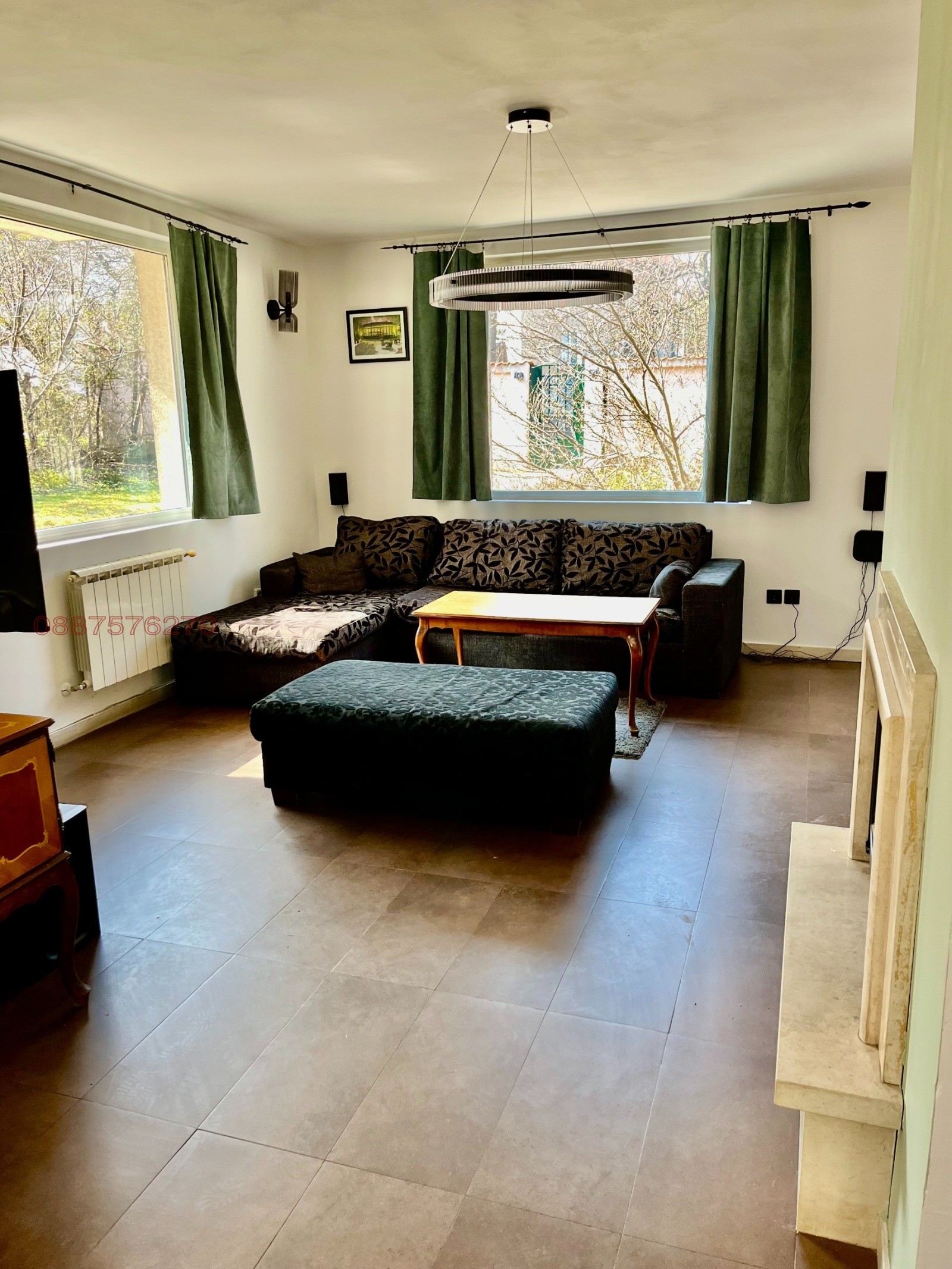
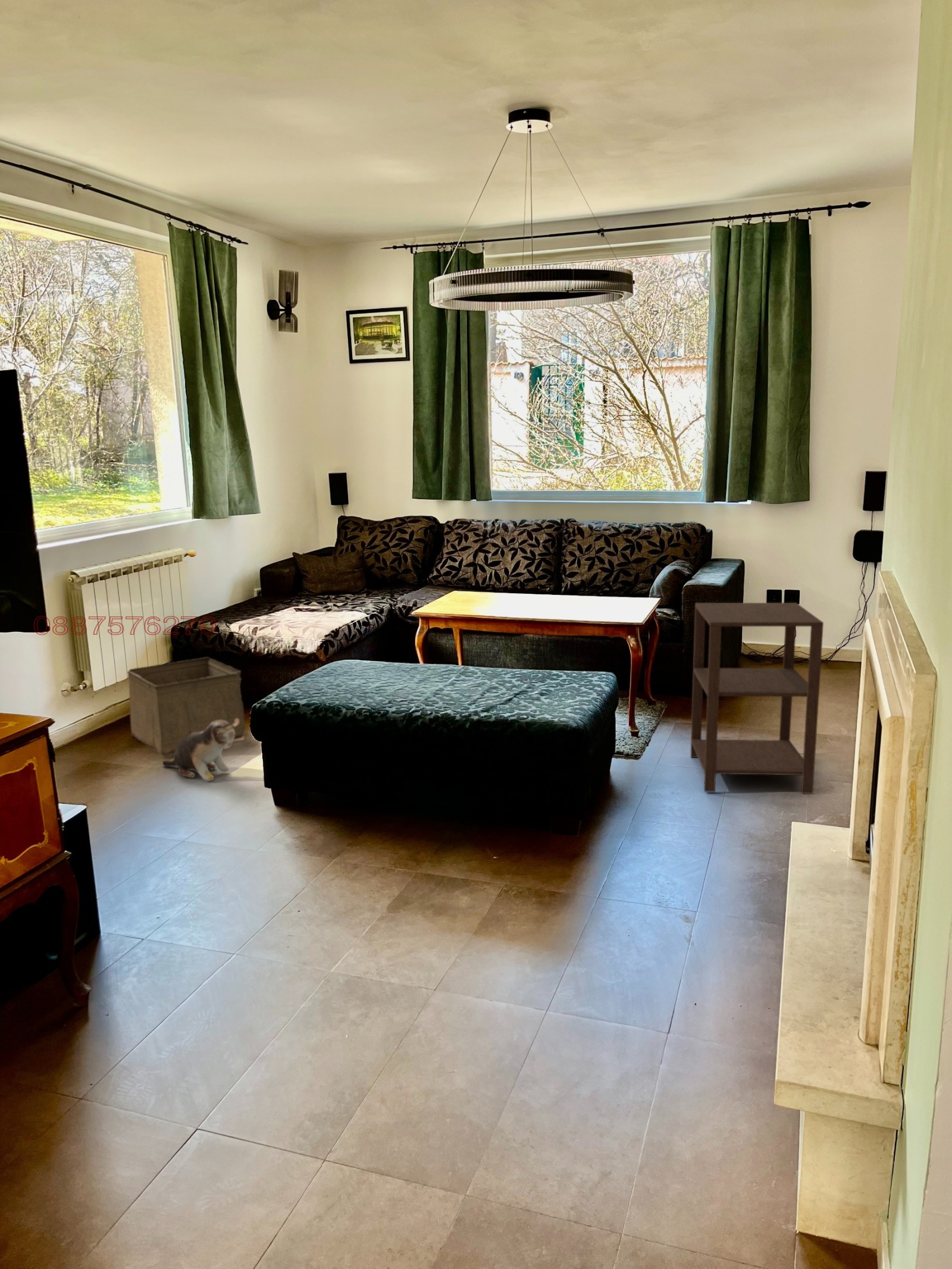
+ storage bin (186, 704)
+ plush toy (198, 744)
+ side table (751, 694)
